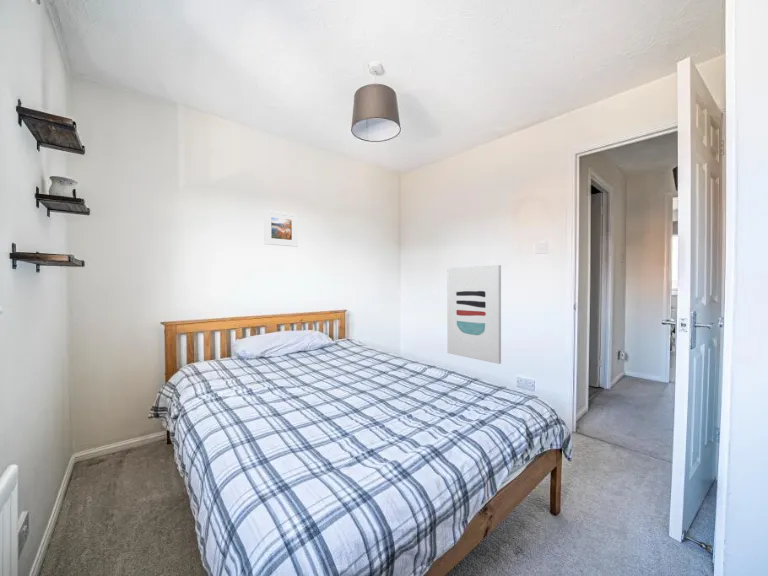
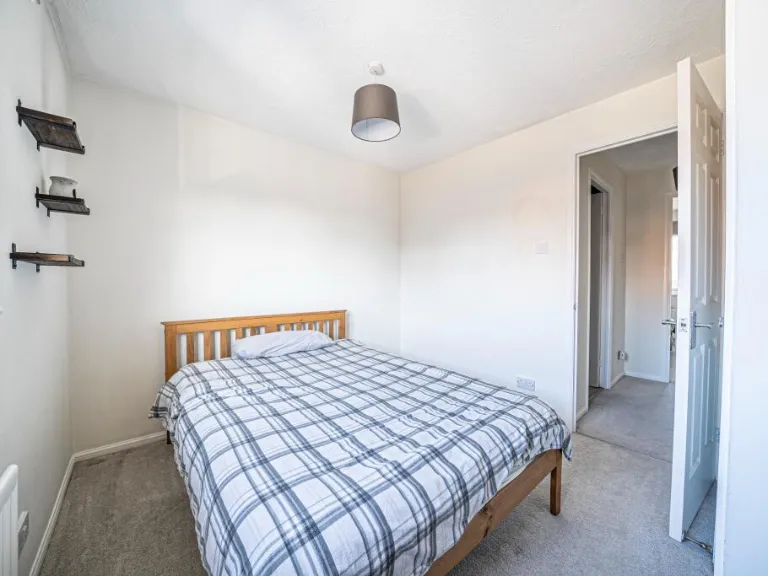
- wall art (472, 312)
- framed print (281, 228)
